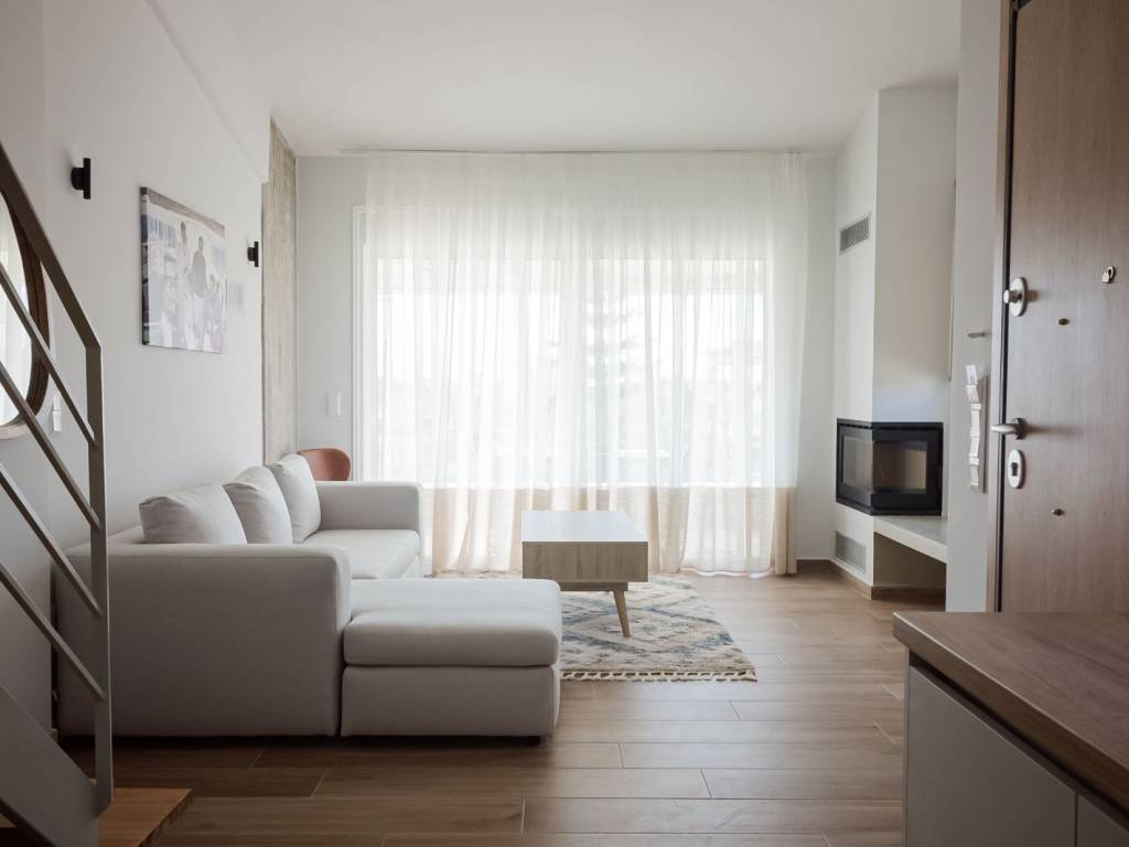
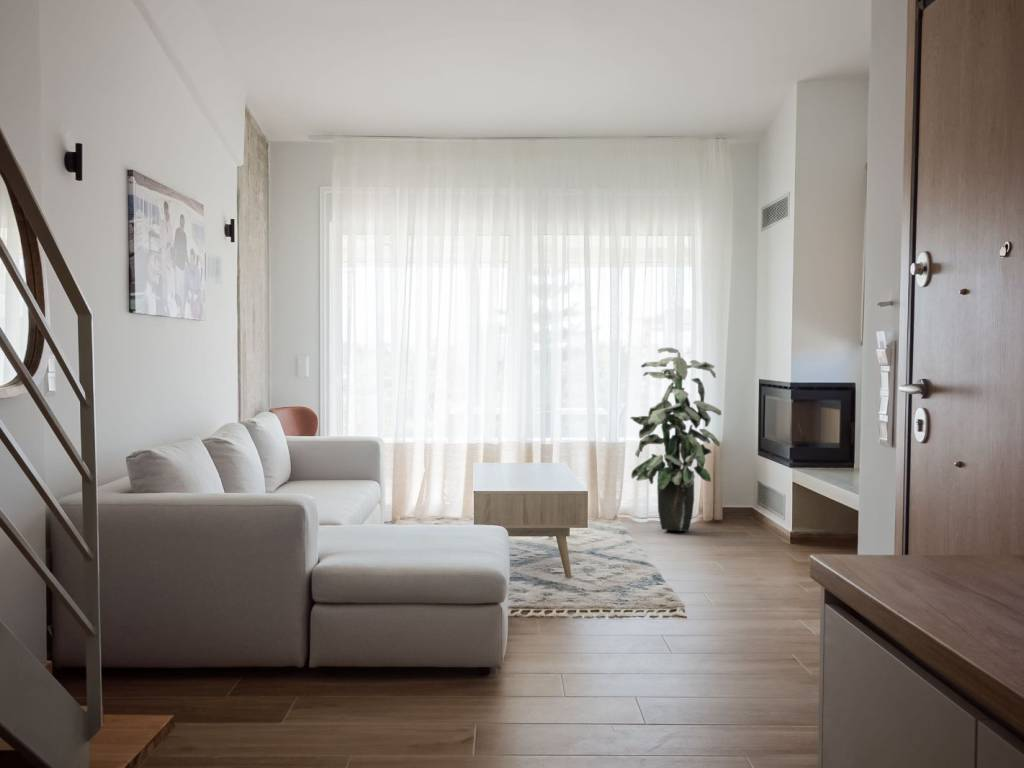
+ indoor plant (672, 438)
